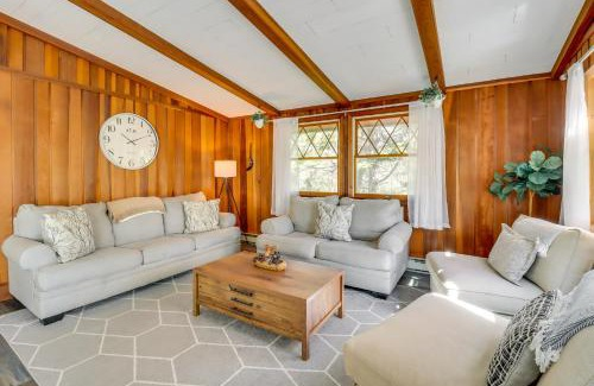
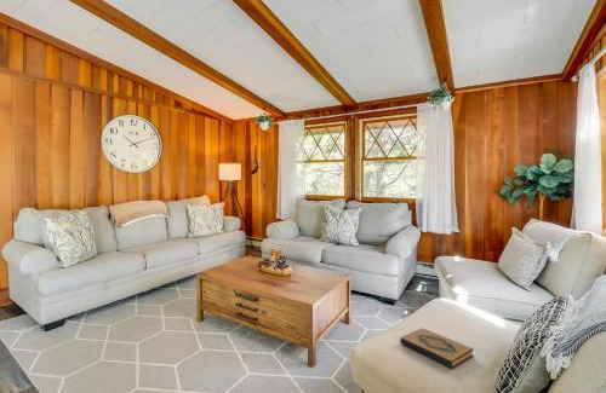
+ hardback book (435, 346)
